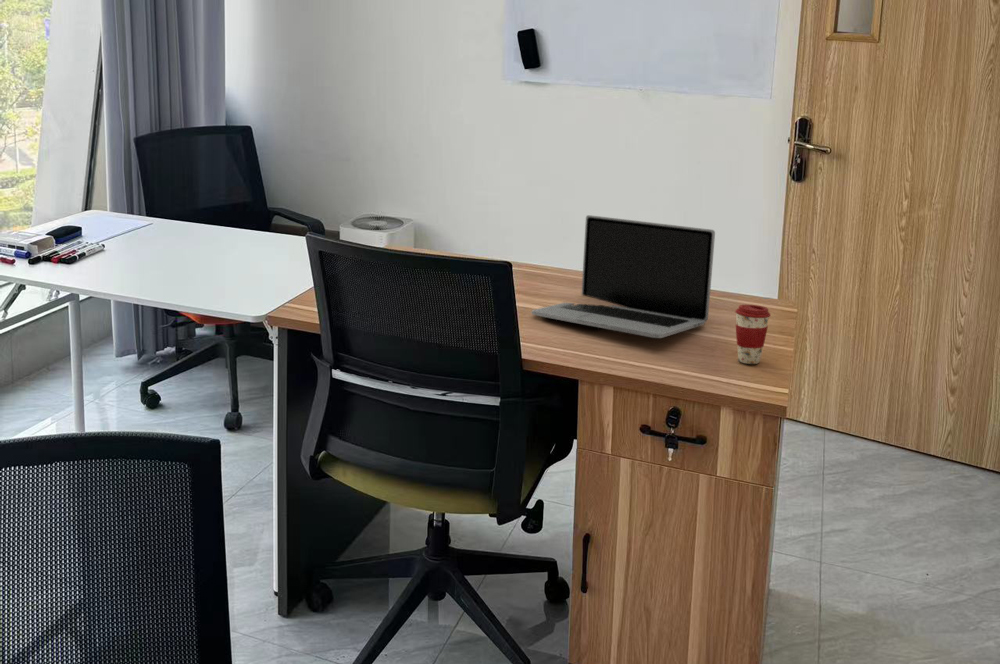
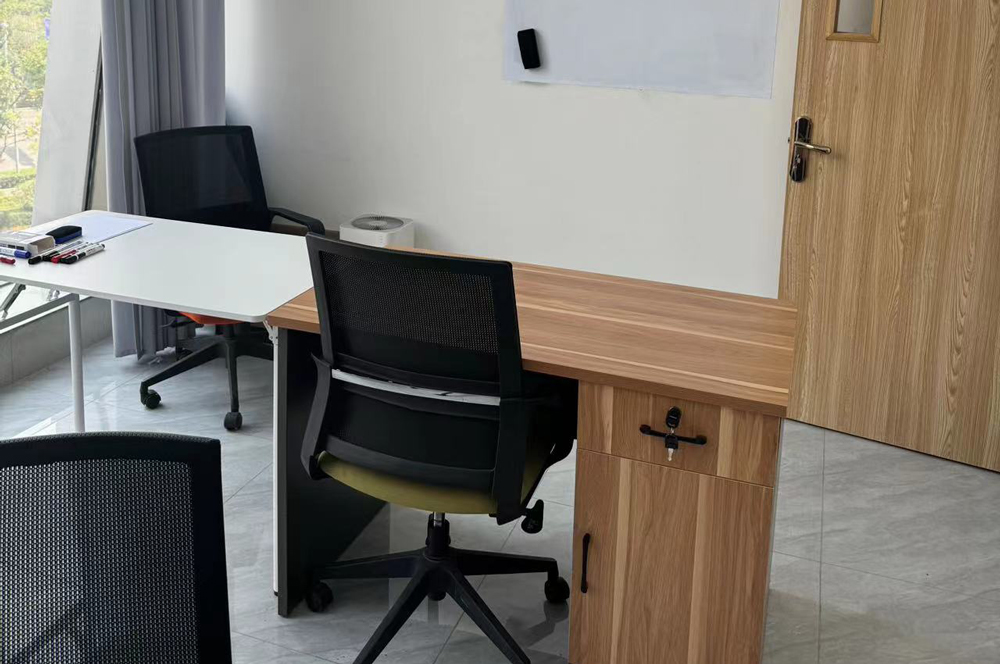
- coffee cup (751, 334)
- laptop (621, 274)
